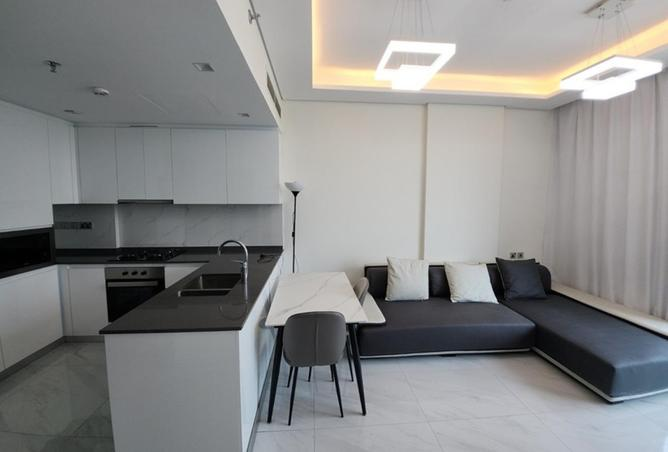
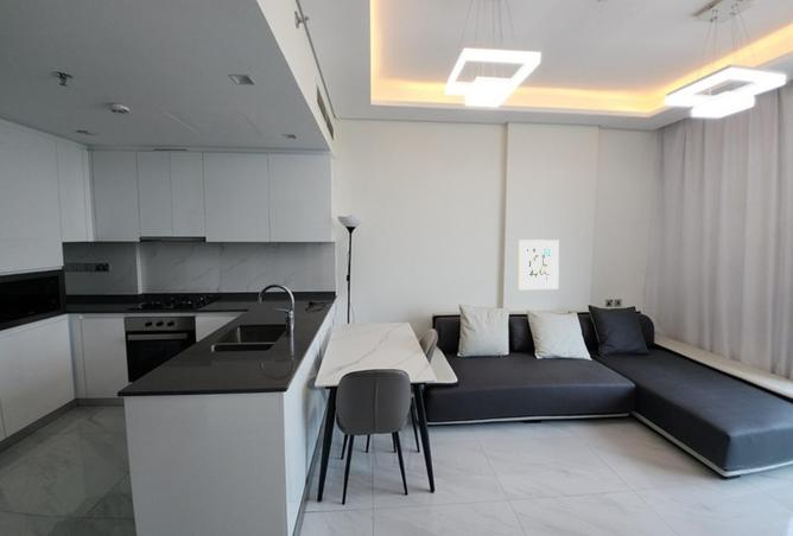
+ wall art (538, 264)
